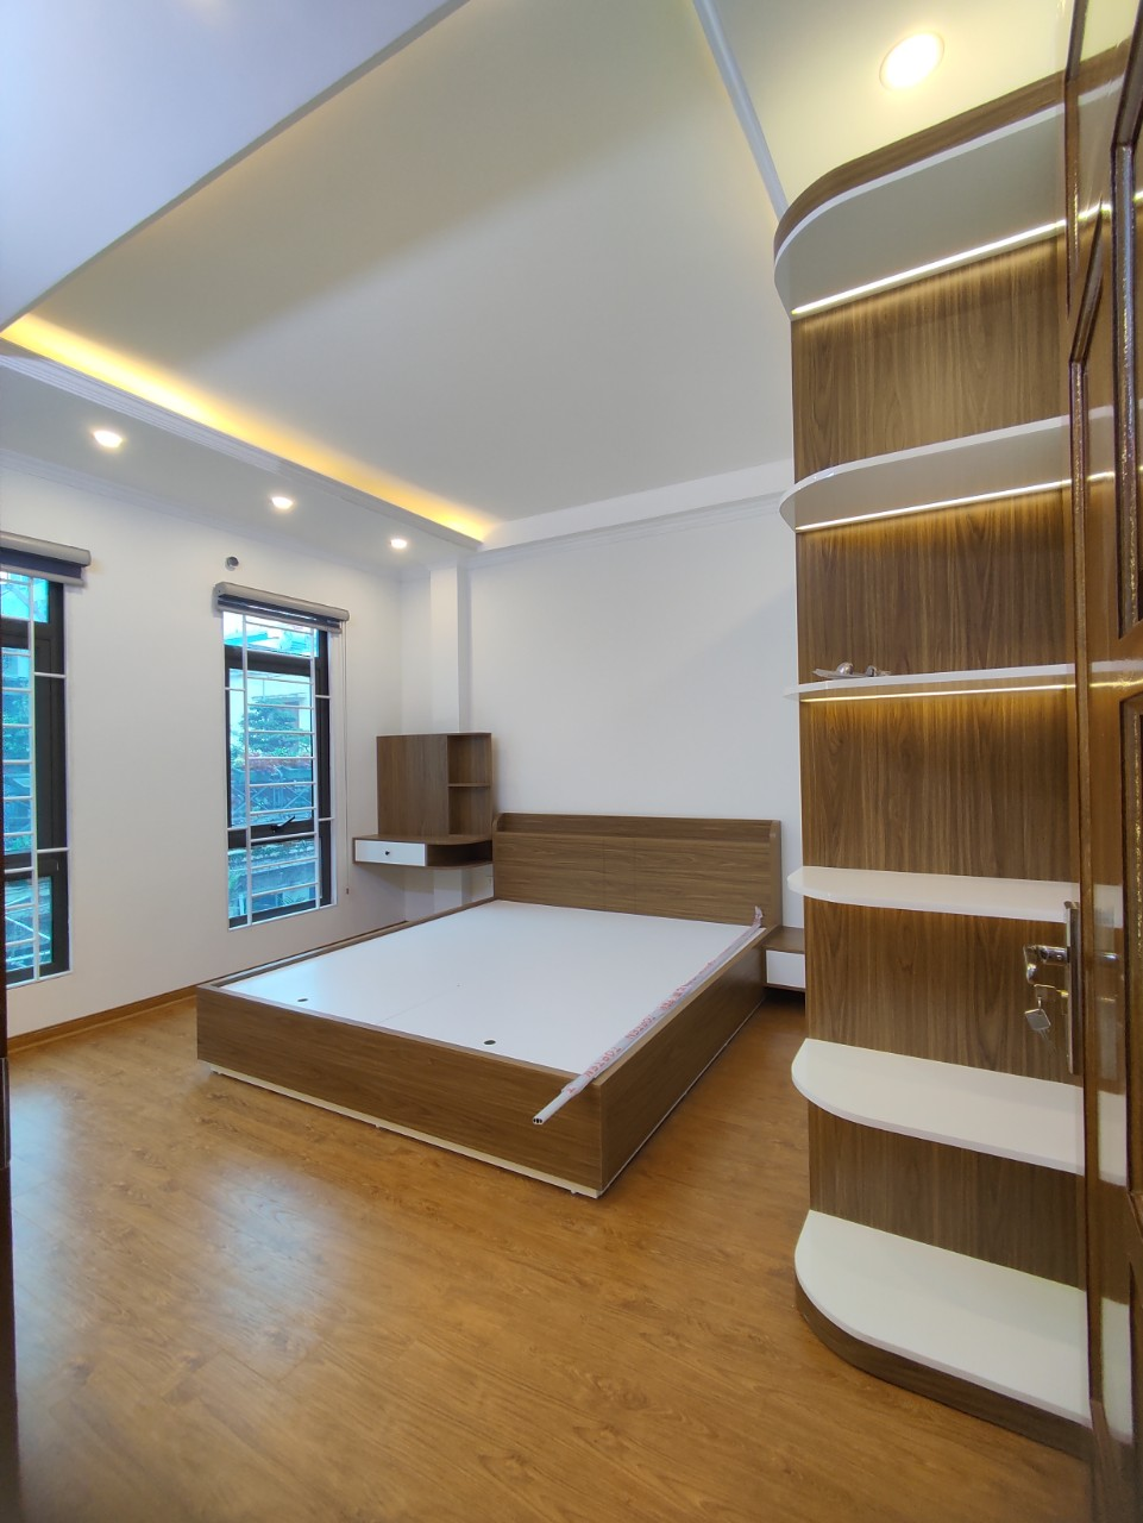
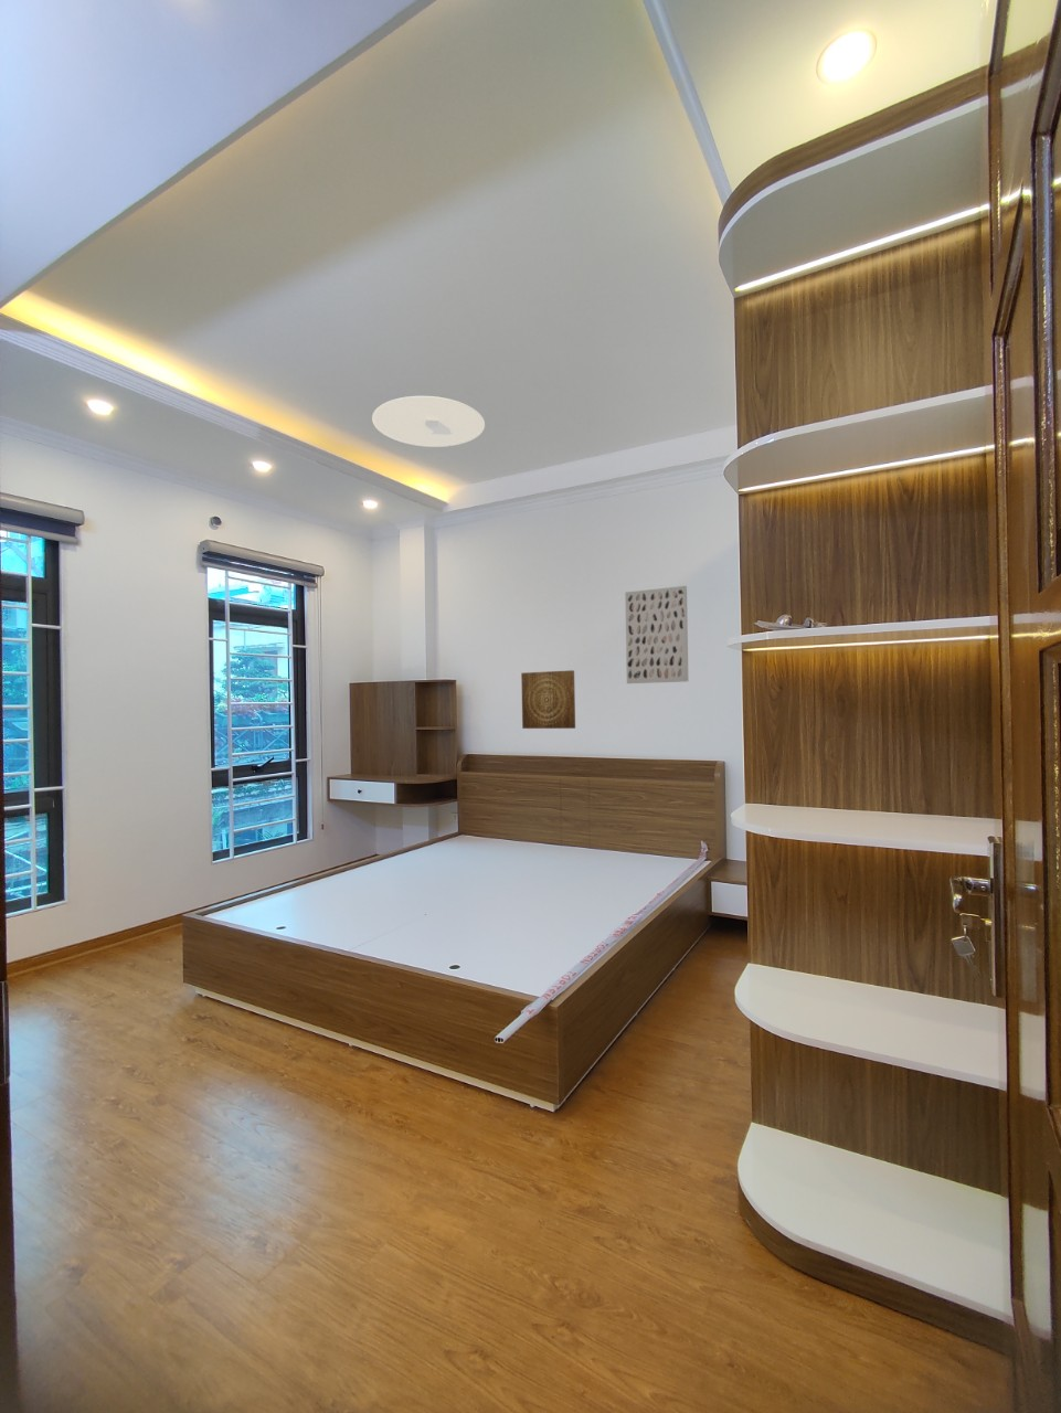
+ wall art (655, 636)
+ wall art (547, 700)
+ ceiling light (428, 418)
